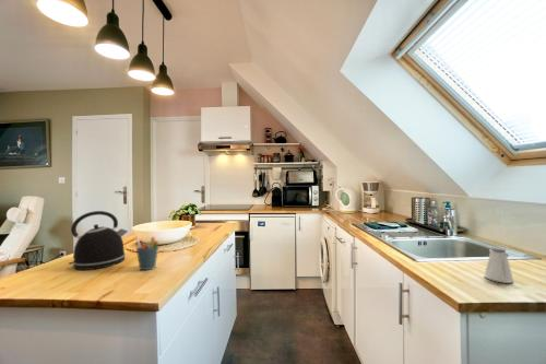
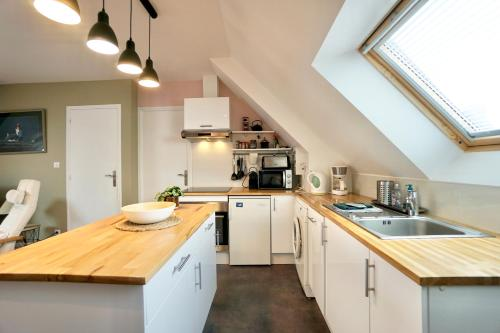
- pen holder (147, 251)
- saltshaker (498, 263)
- kettle (99, 236)
